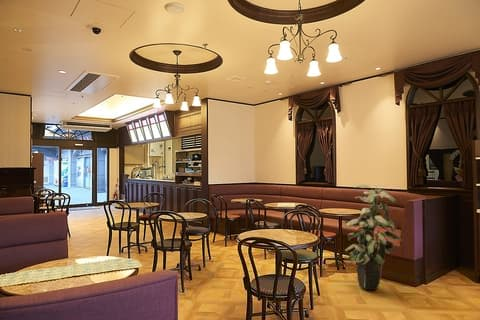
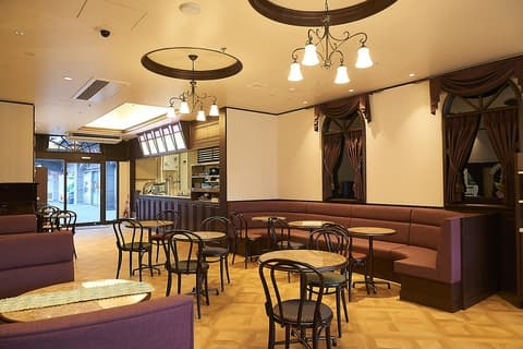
- indoor plant (369, 235)
